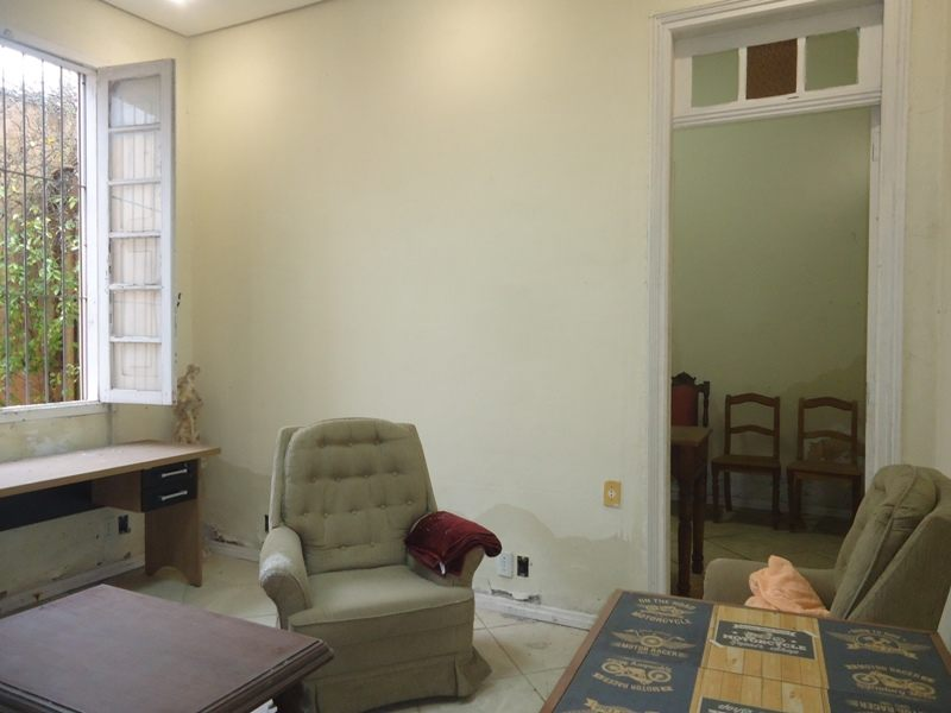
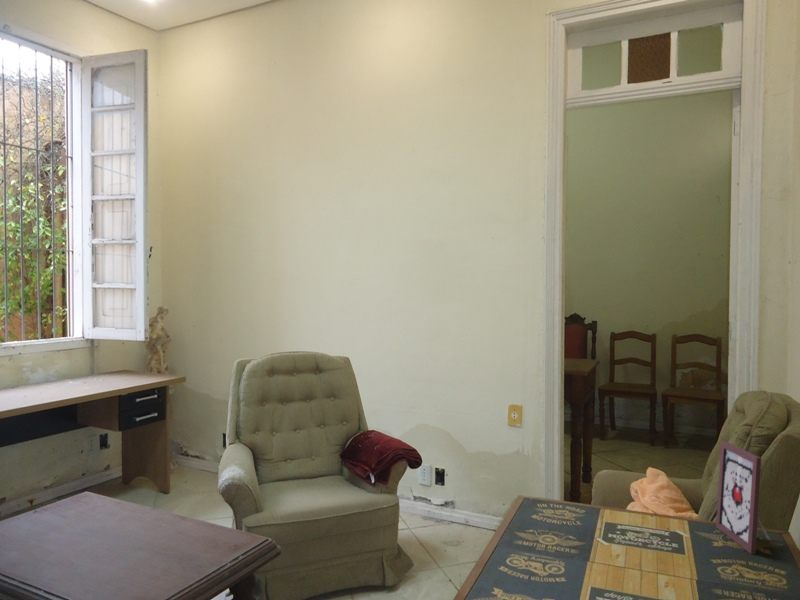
+ picture frame (751, 494)
